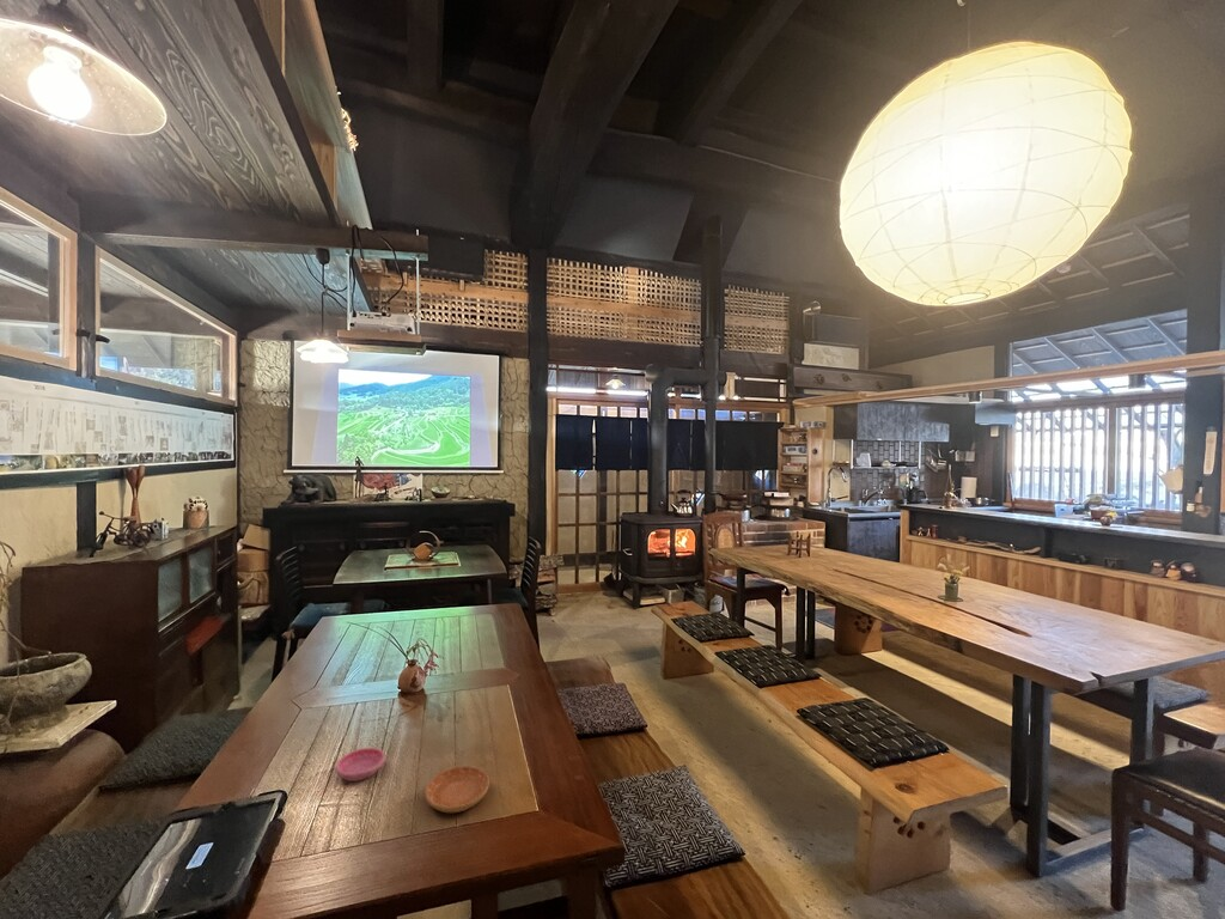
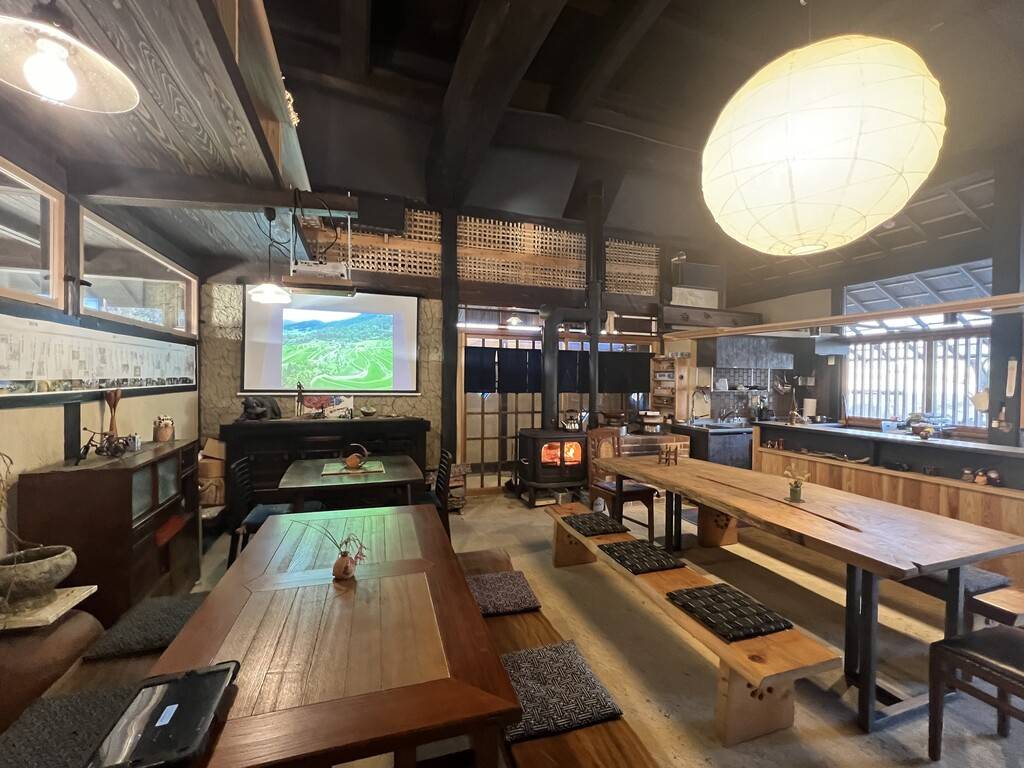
- saucer (457, 790)
- saucer (360, 765)
